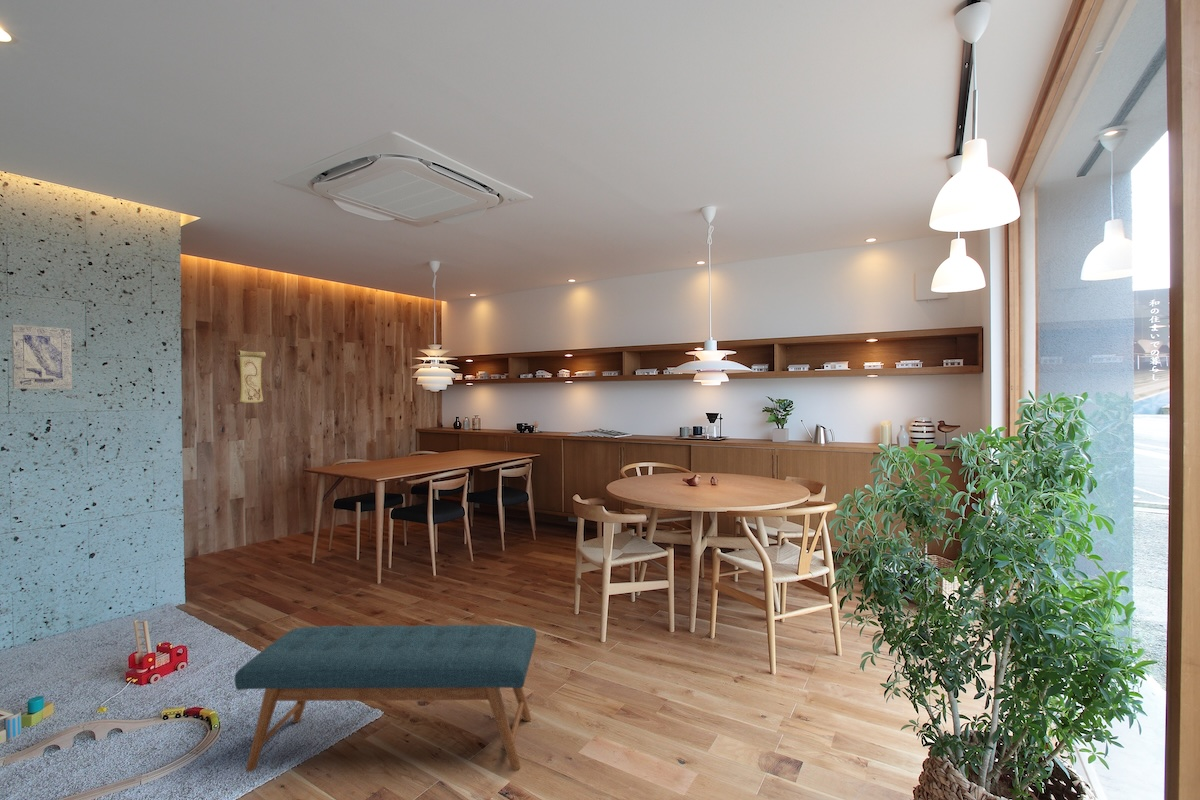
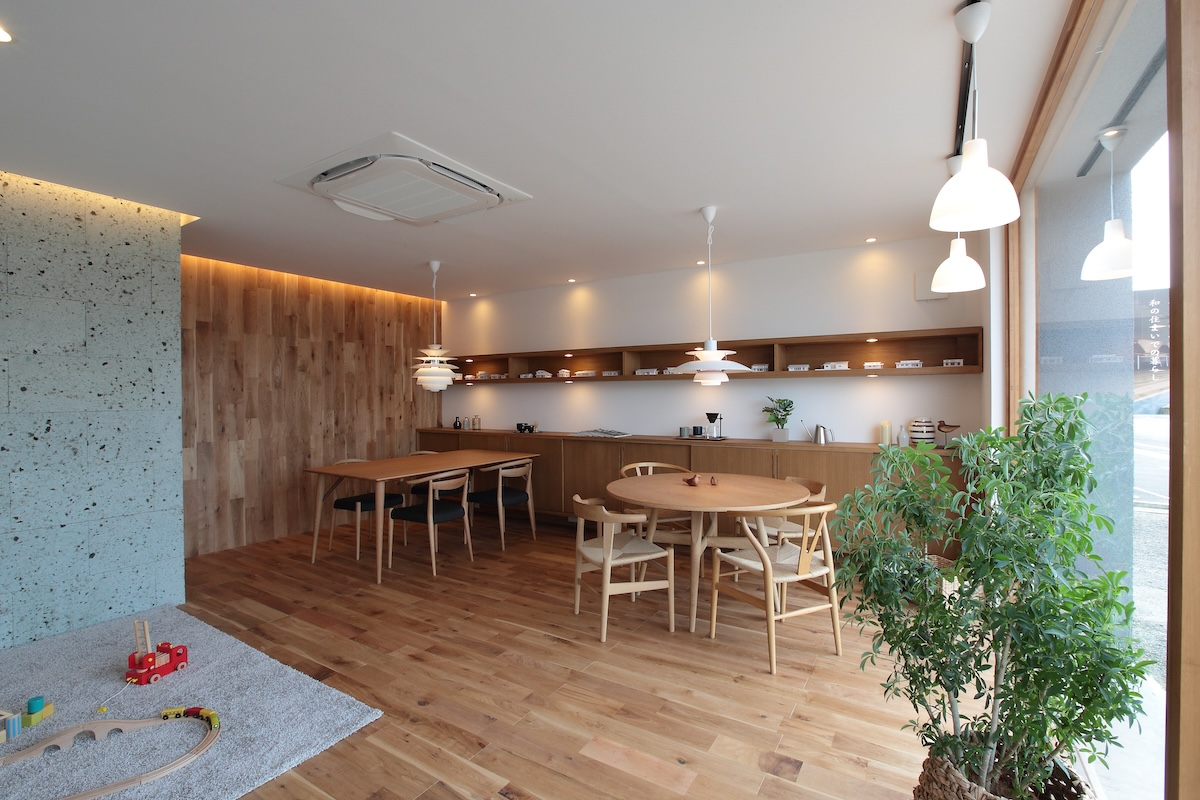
- wall scroll (252, 372)
- bench (397, 690)
- wall art (42, 357)
